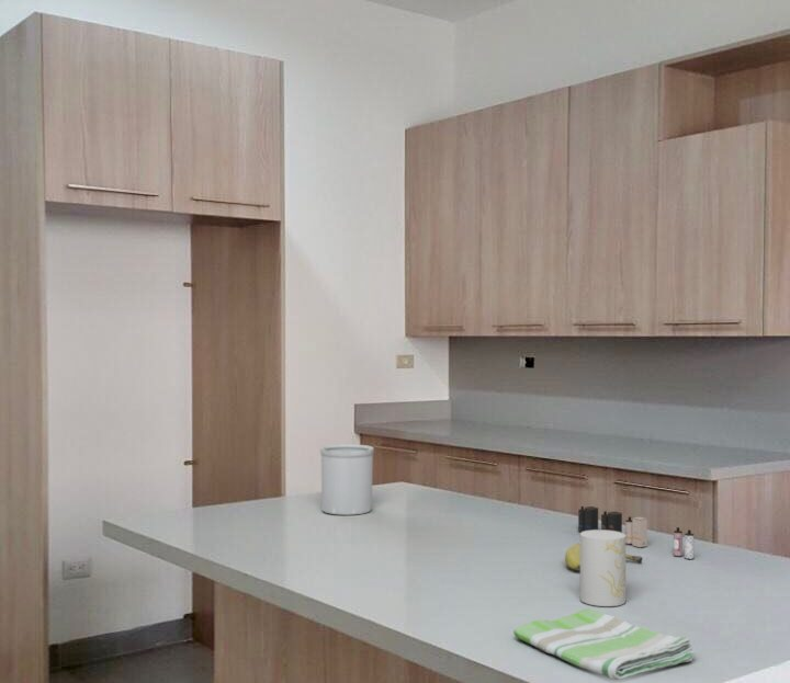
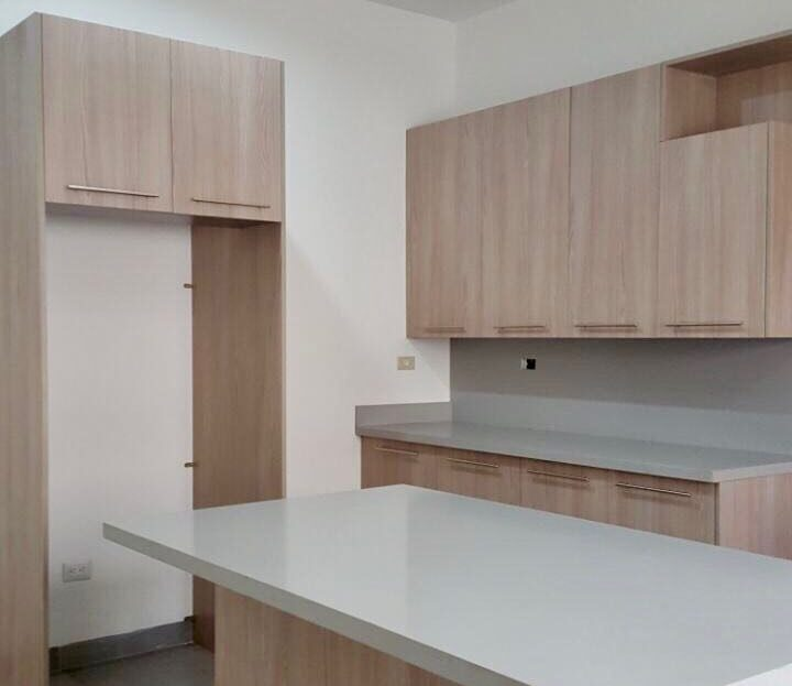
- fruit (579, 554)
- dish towel (600, 638)
- utensil holder (347, 478)
- bottle (632, 530)
- cup (602, 567)
